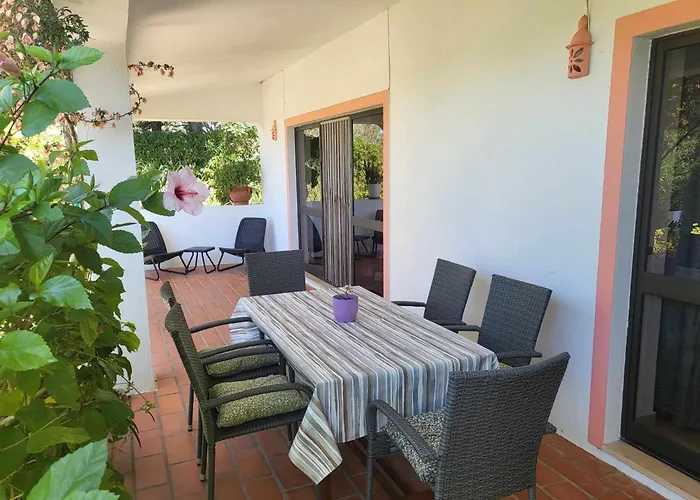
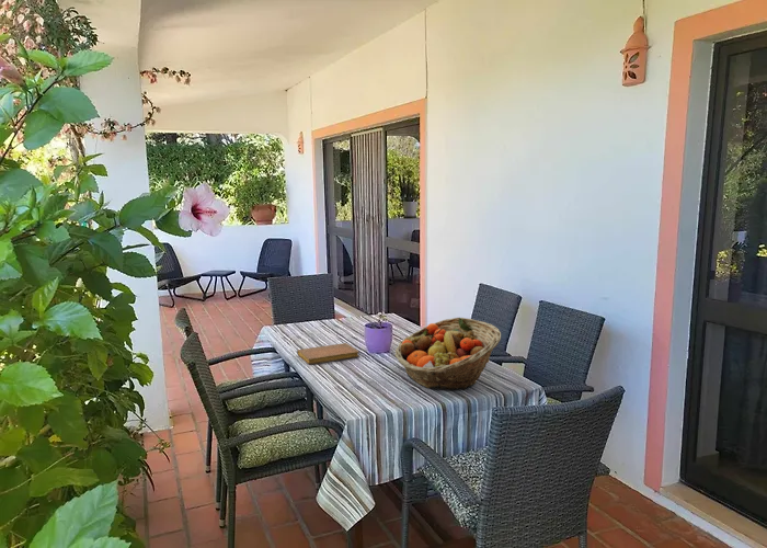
+ fruit basket (446, 351)
+ notebook (328, 353)
